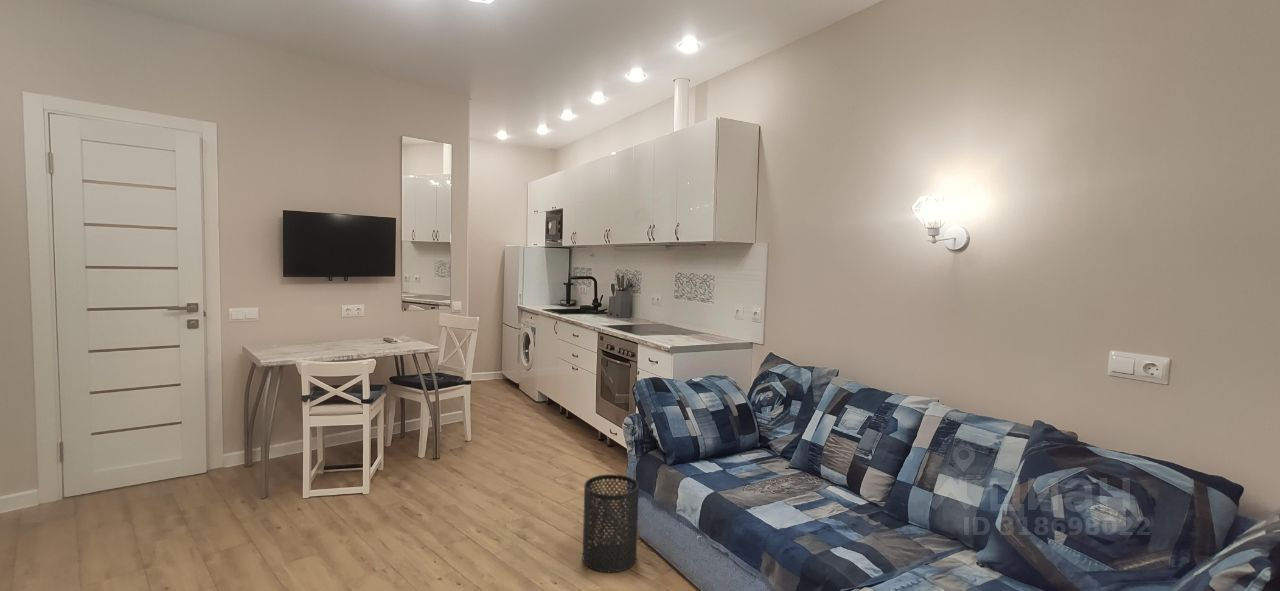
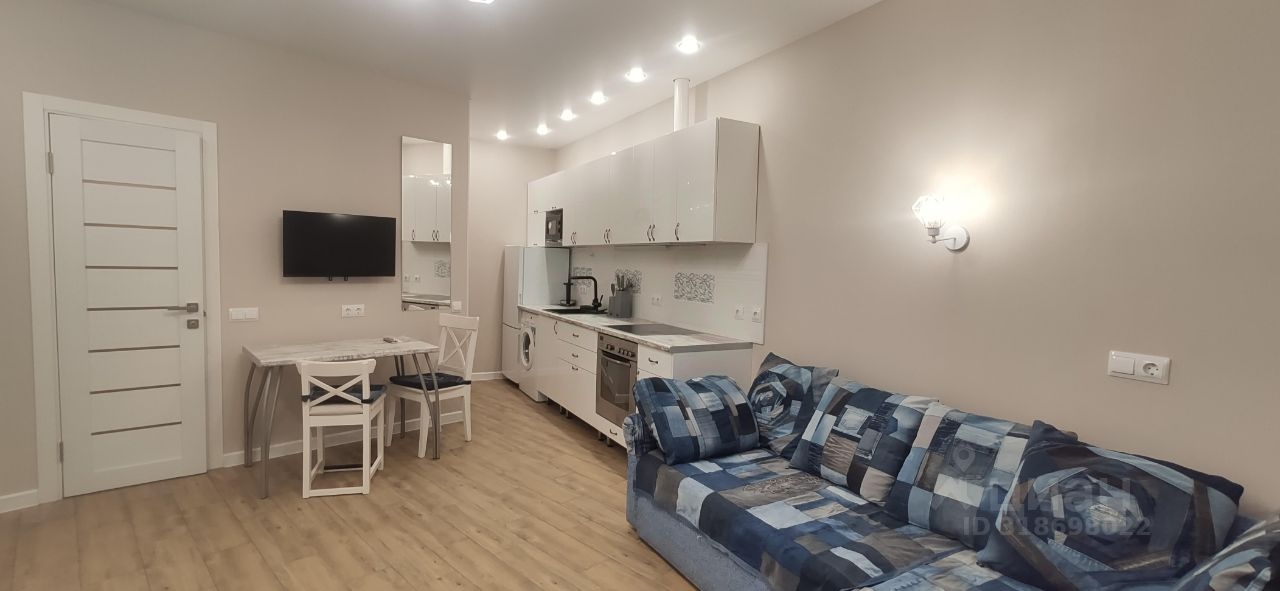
- trash can (610, 521)
